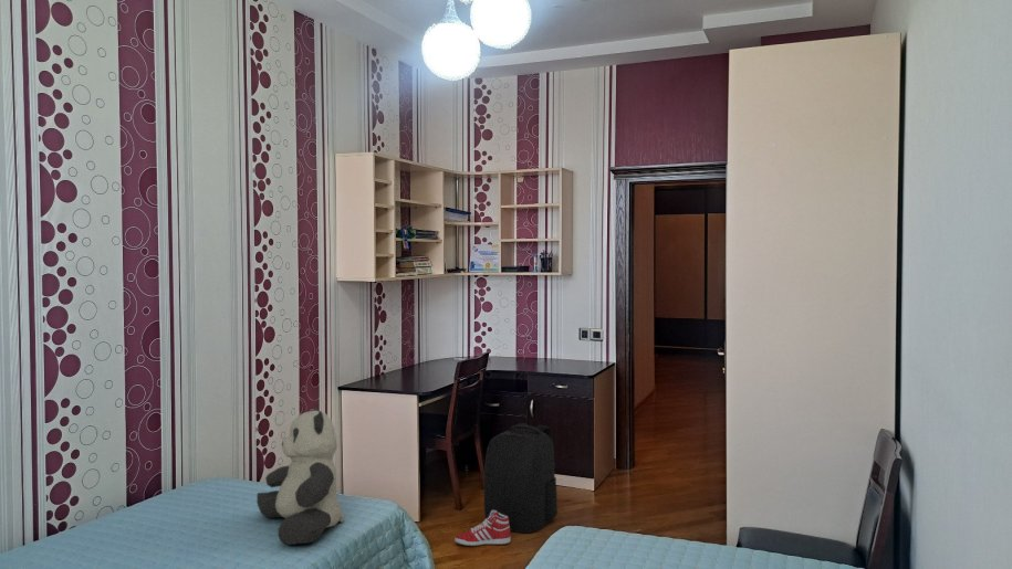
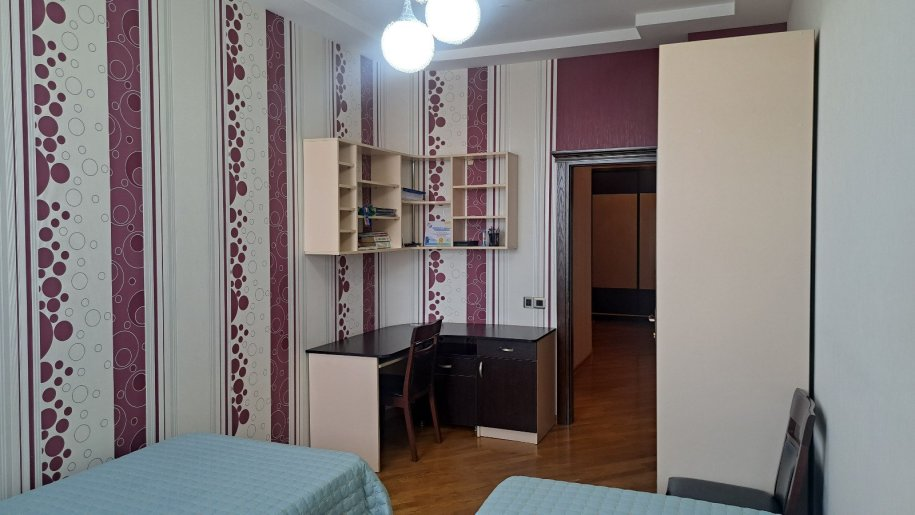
- teddy bear (304, 468)
- sneaker (482, 527)
- backpack (523, 472)
